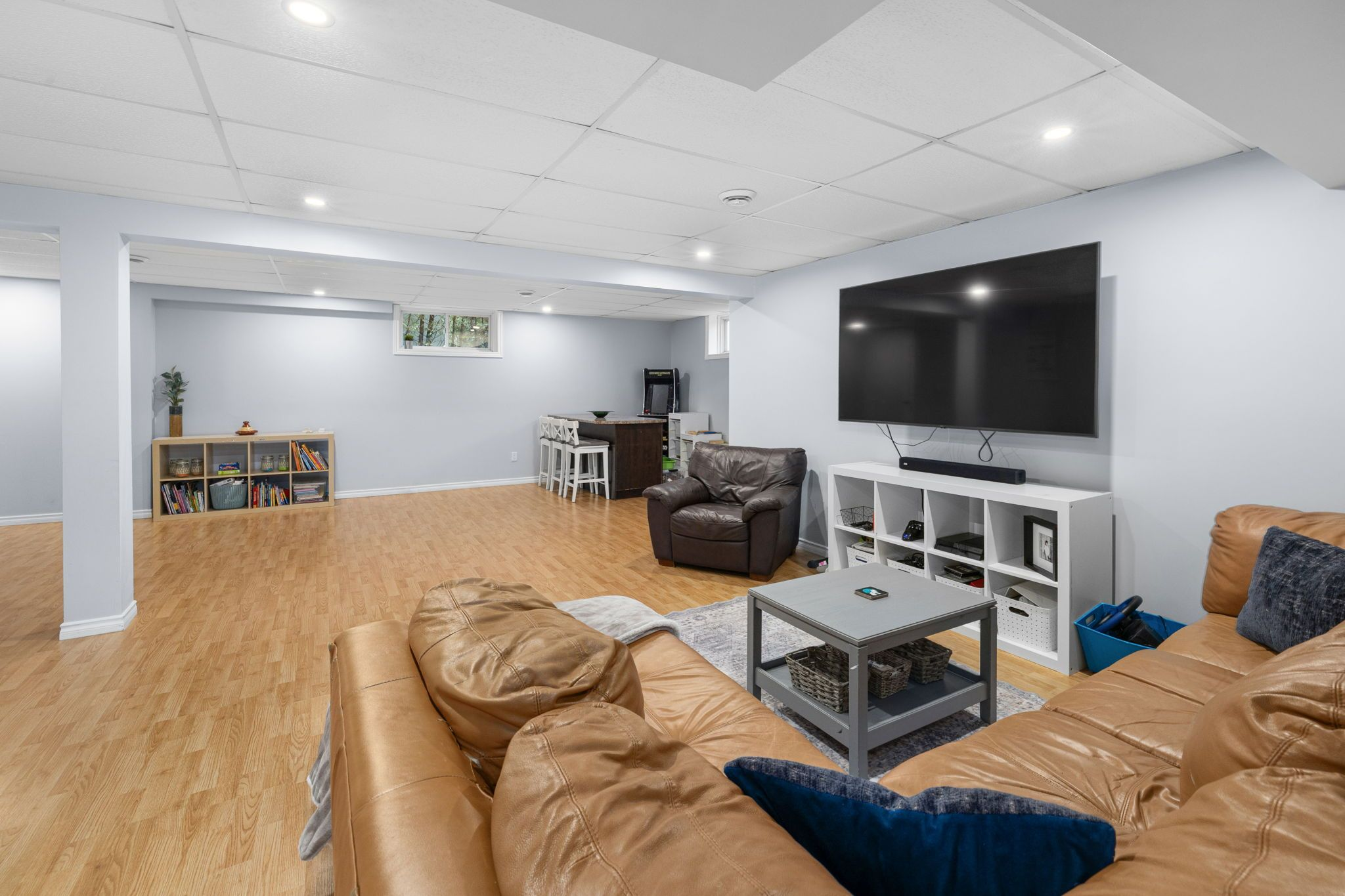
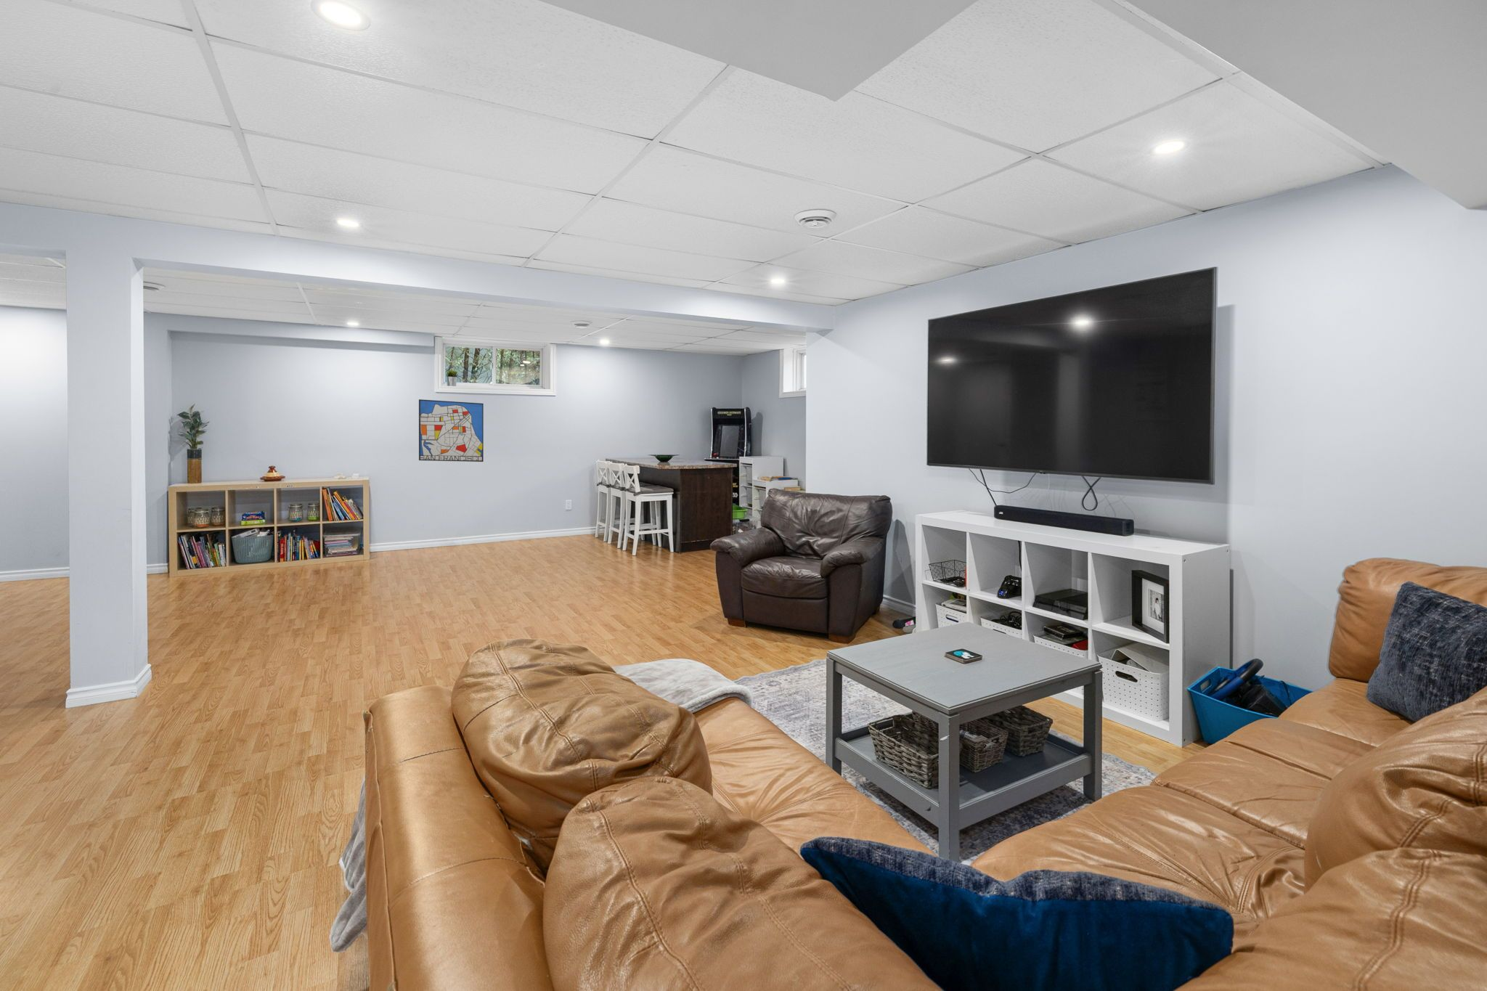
+ wall art (451, 431)
